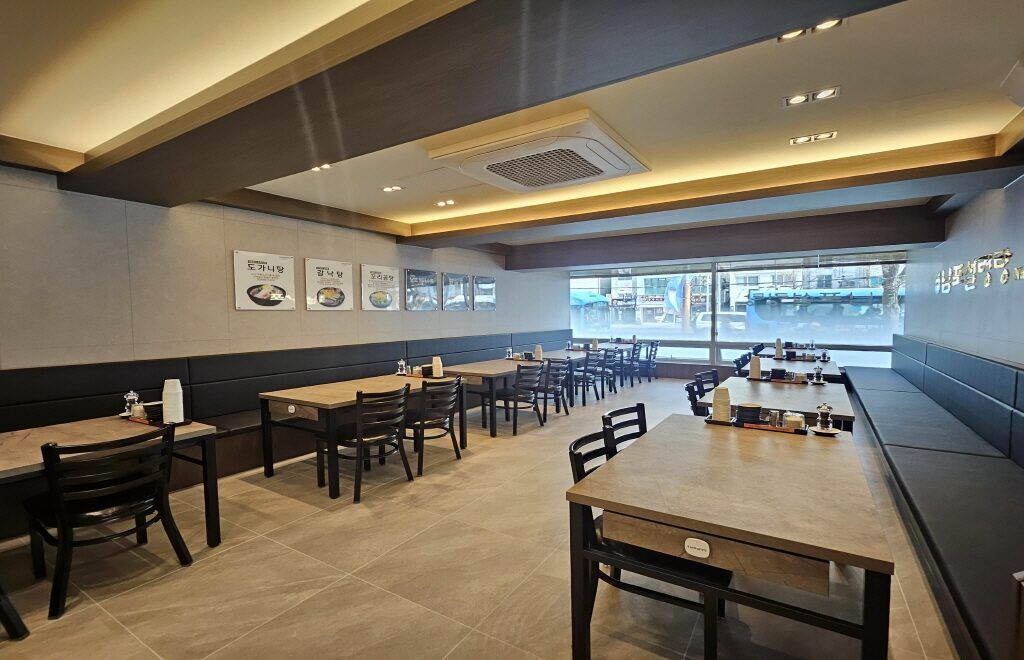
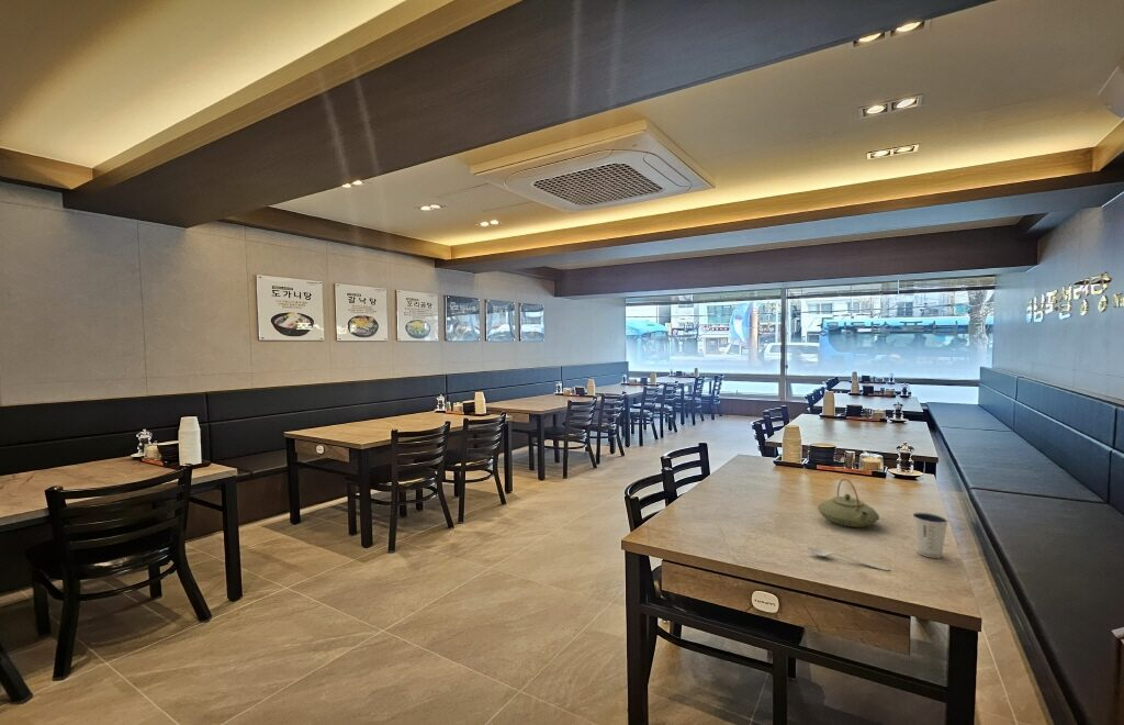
+ dixie cup (929, 535)
+ teapot (848, 501)
+ spoon (846, 557)
